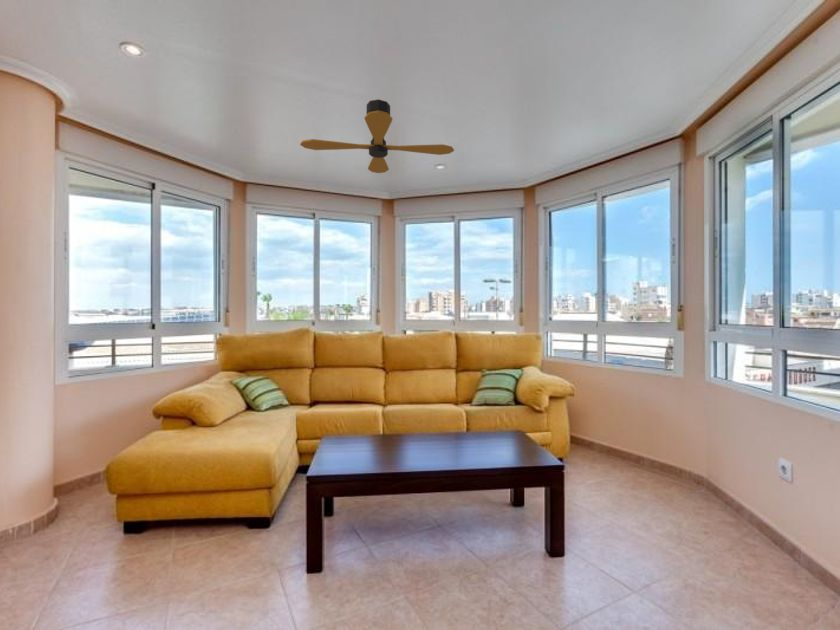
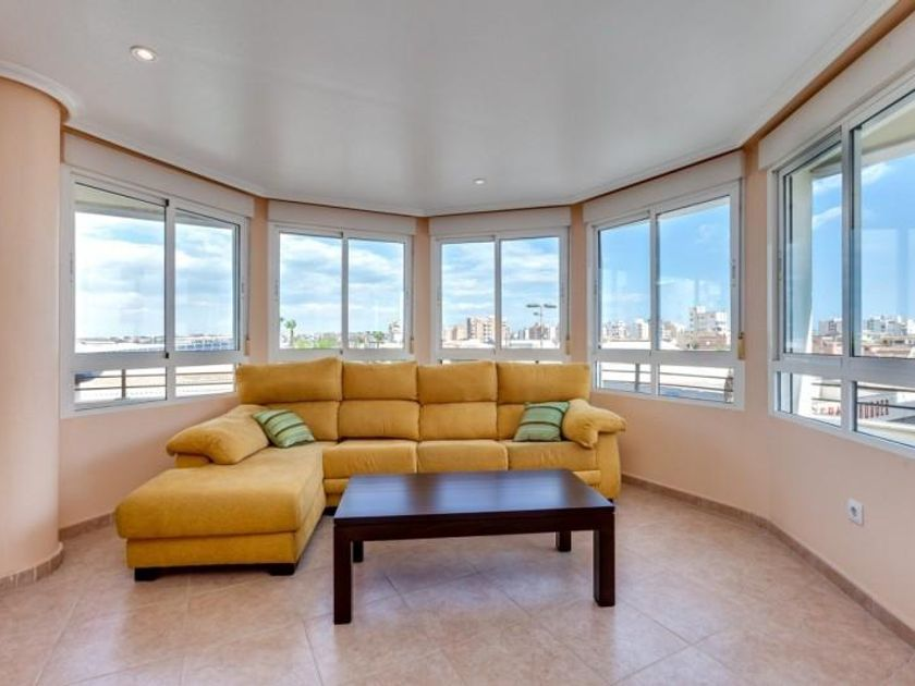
- ceiling fan (378, 129)
